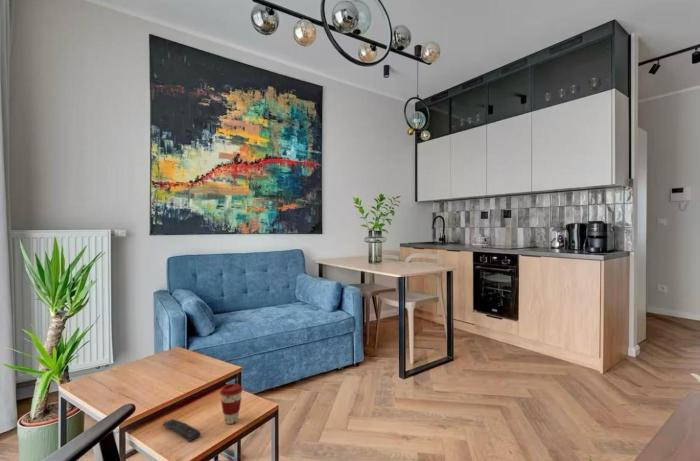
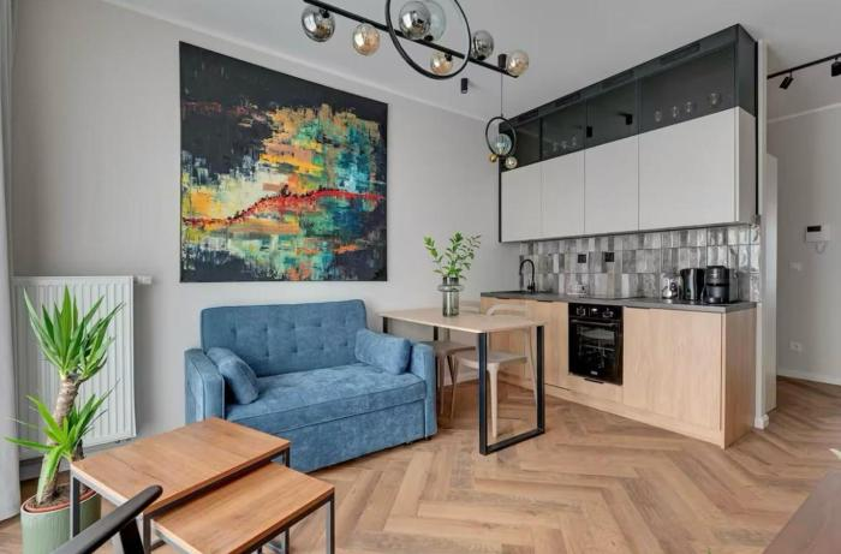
- remote control (179, 428)
- coffee cup (231, 403)
